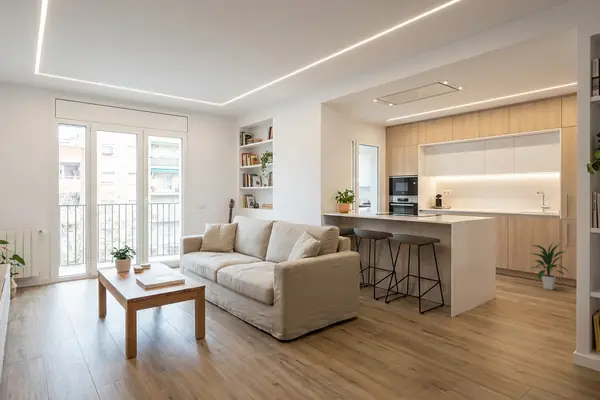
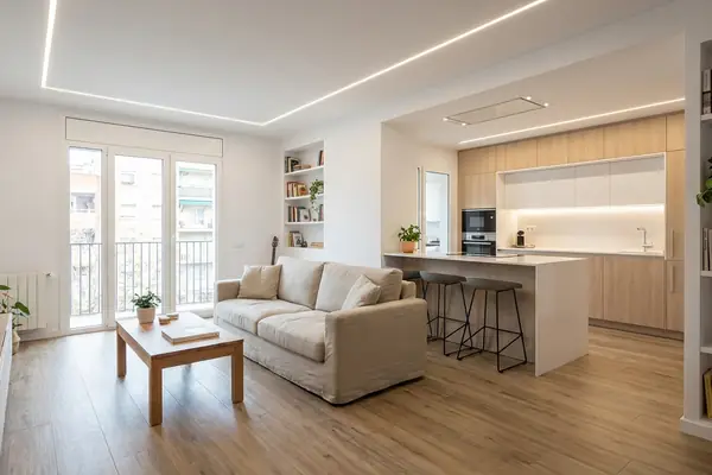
- indoor plant (546, 264)
